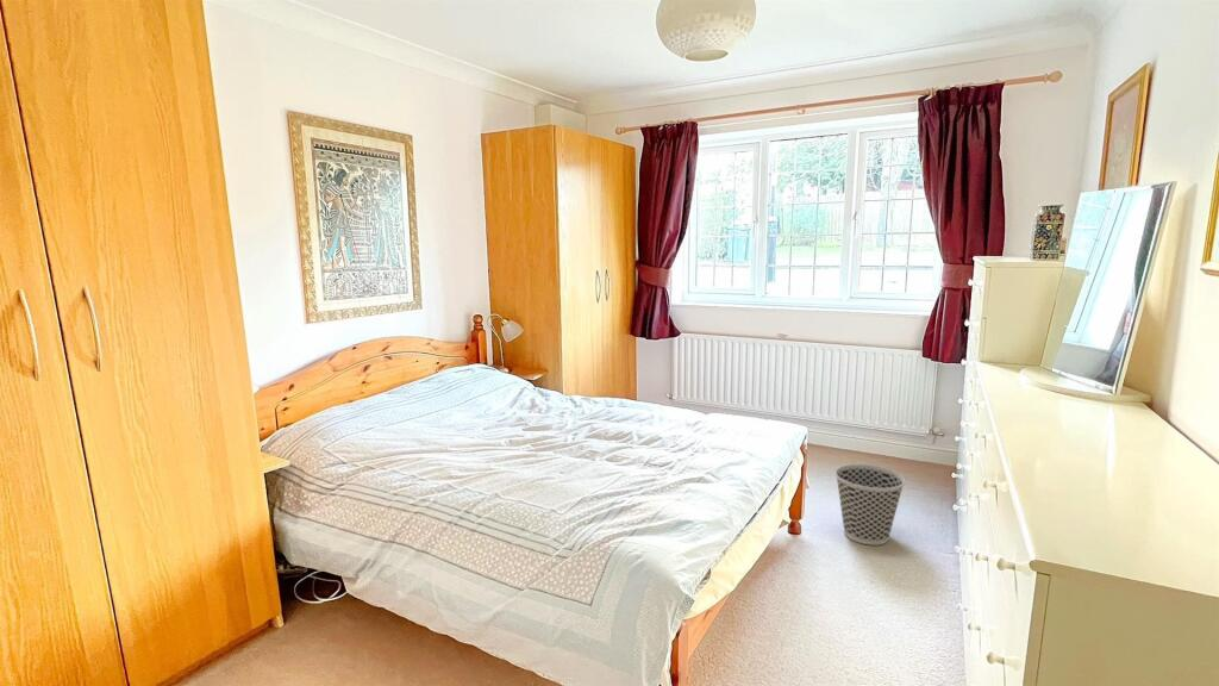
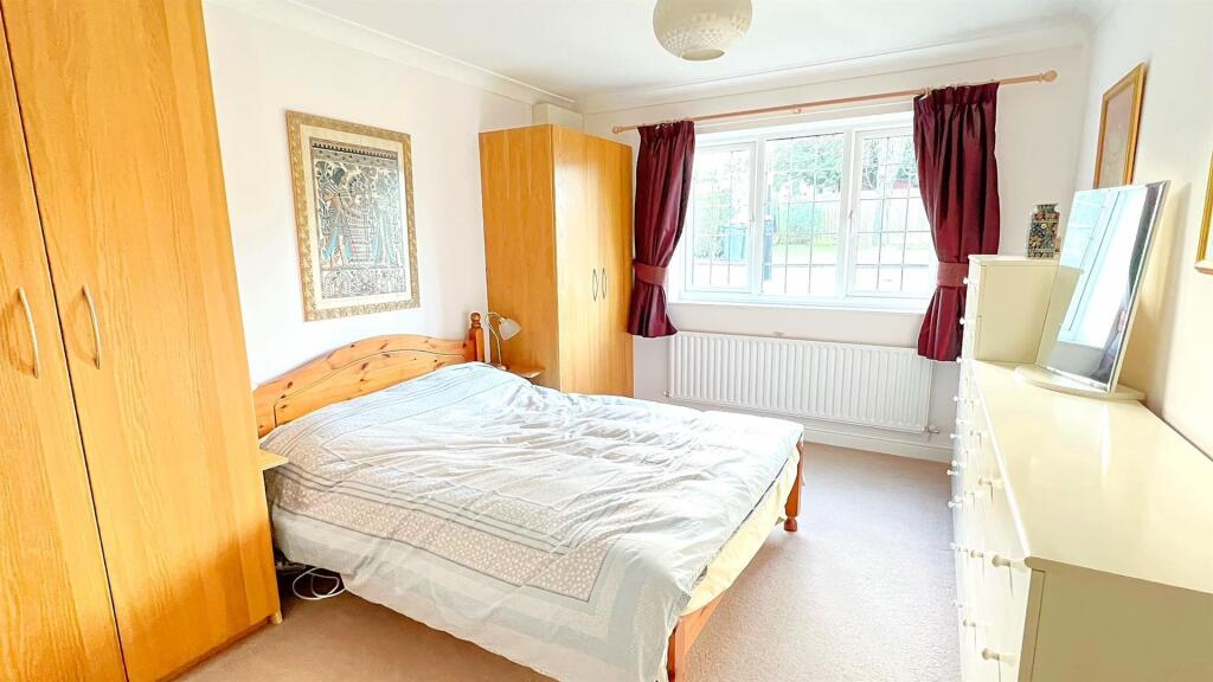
- wastebasket (867, 505)
